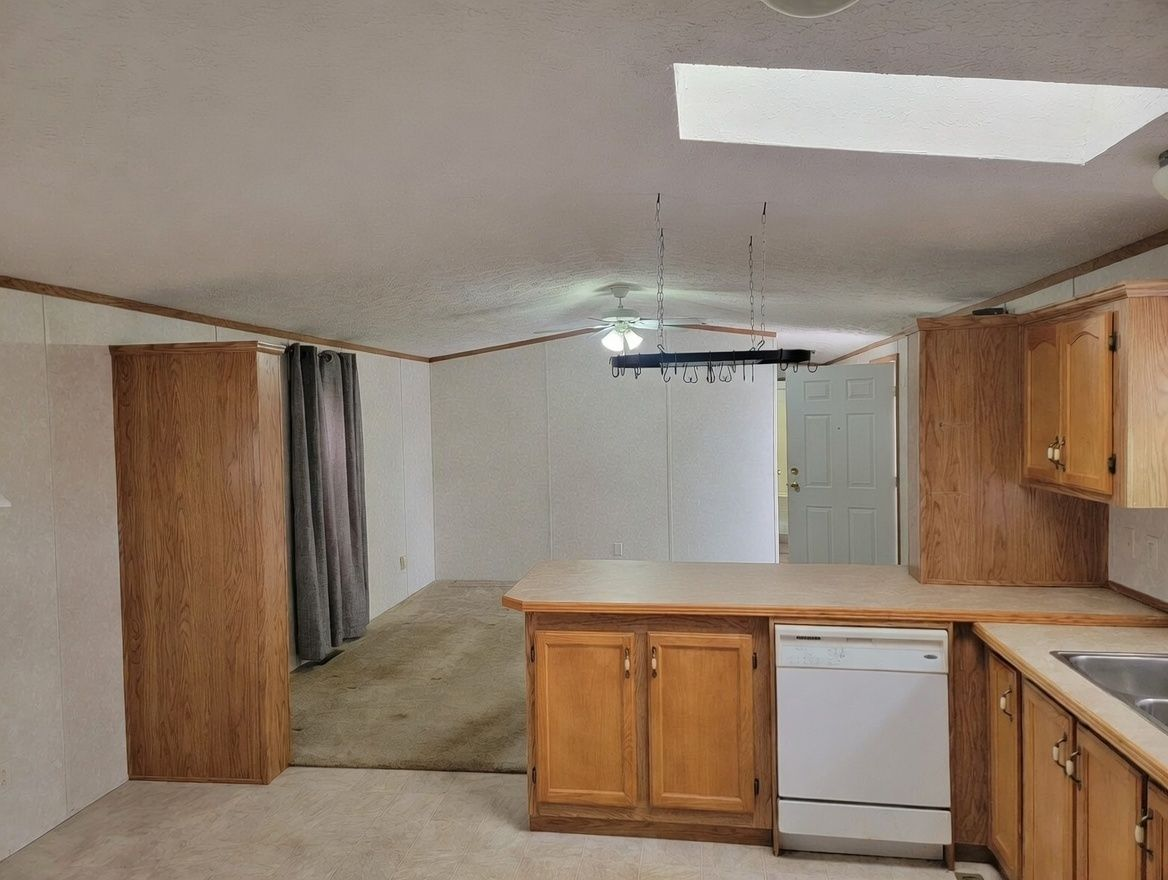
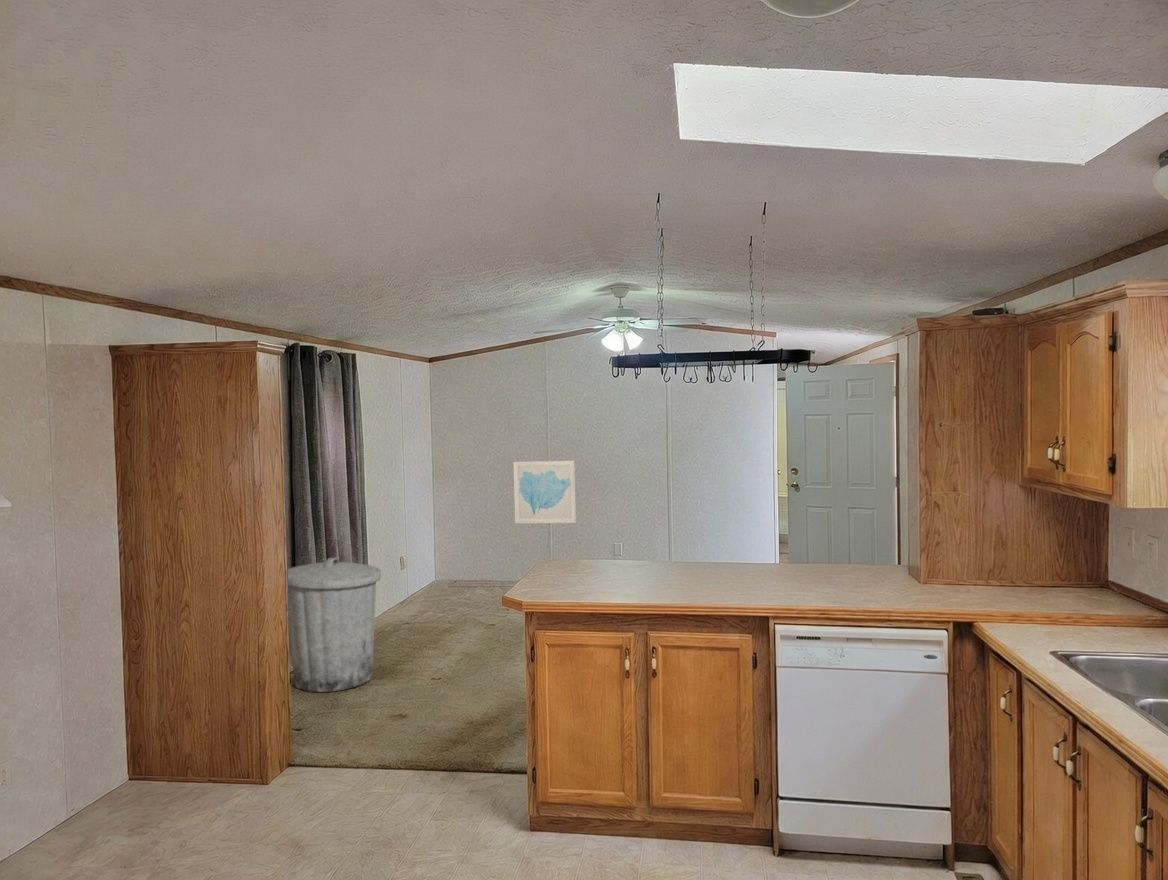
+ wall art (544, 492)
+ trash can (333, 619)
